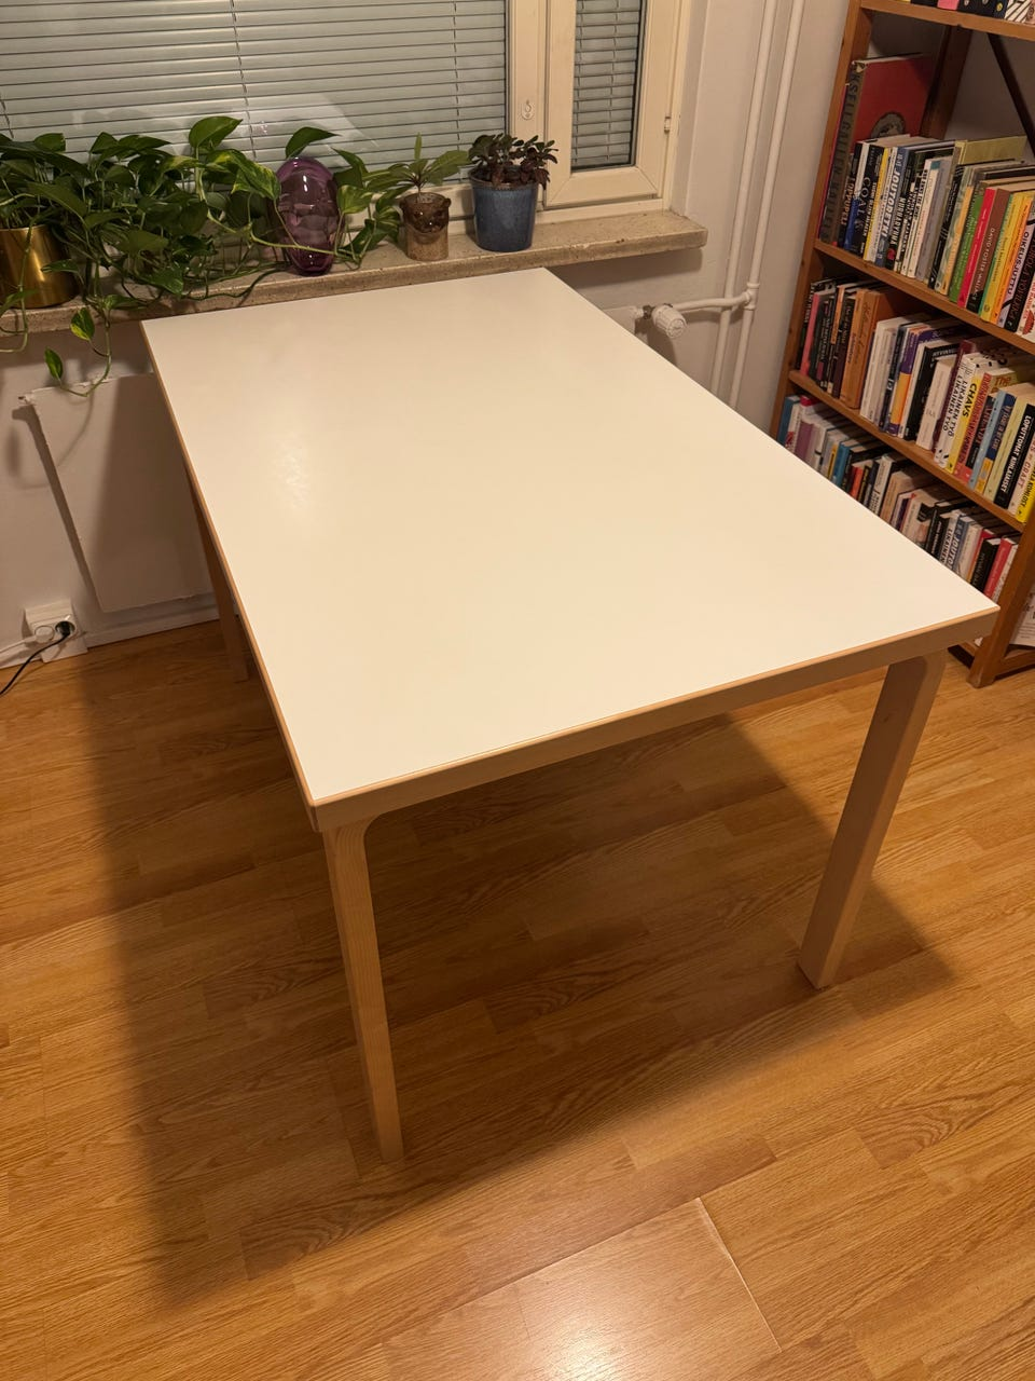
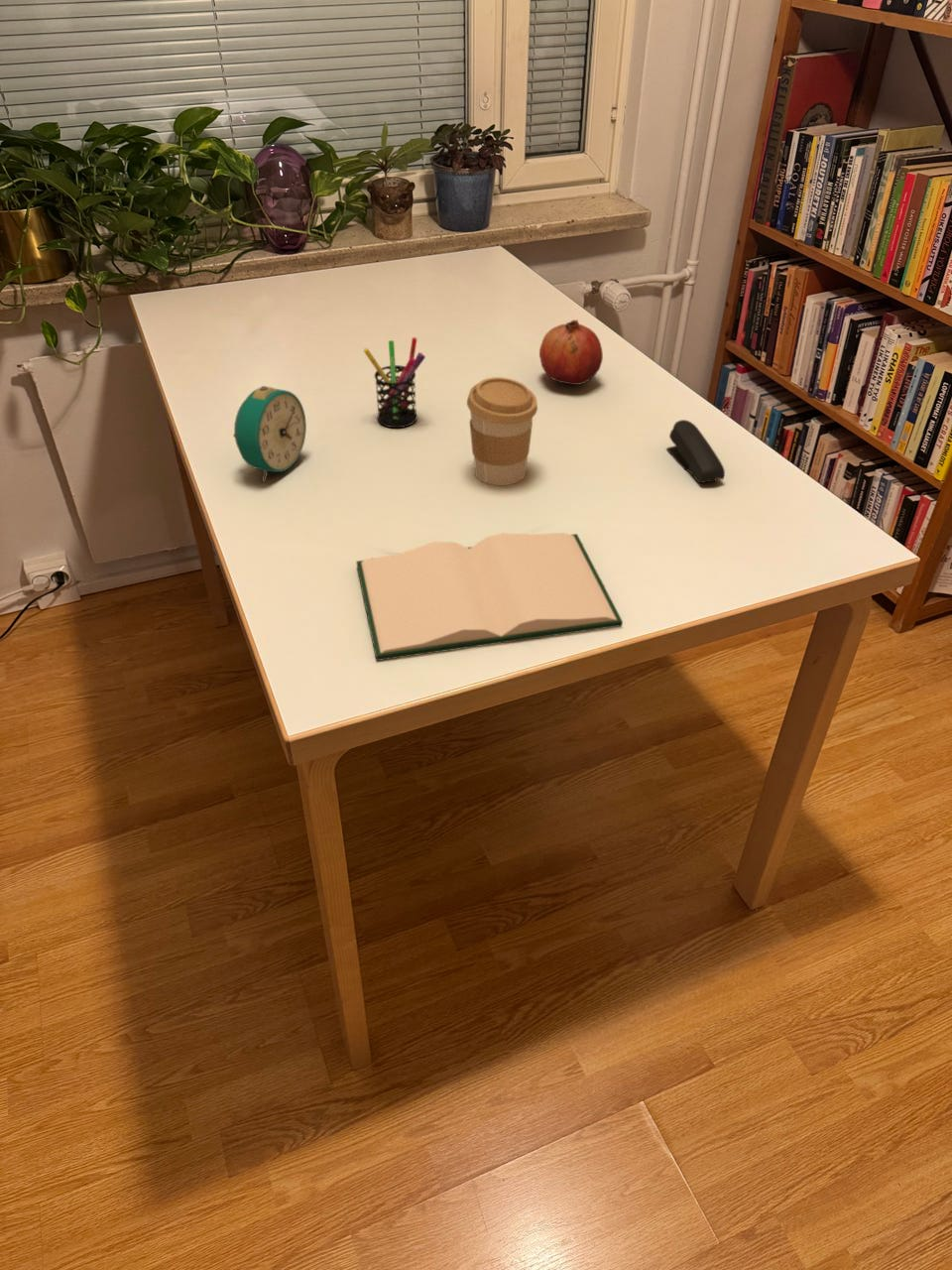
+ alarm clock (266, 427)
+ stapler (696, 454)
+ hardback book (484, 586)
+ fruit (570, 352)
+ pen holder (397, 377)
+ coffee cup (501, 432)
